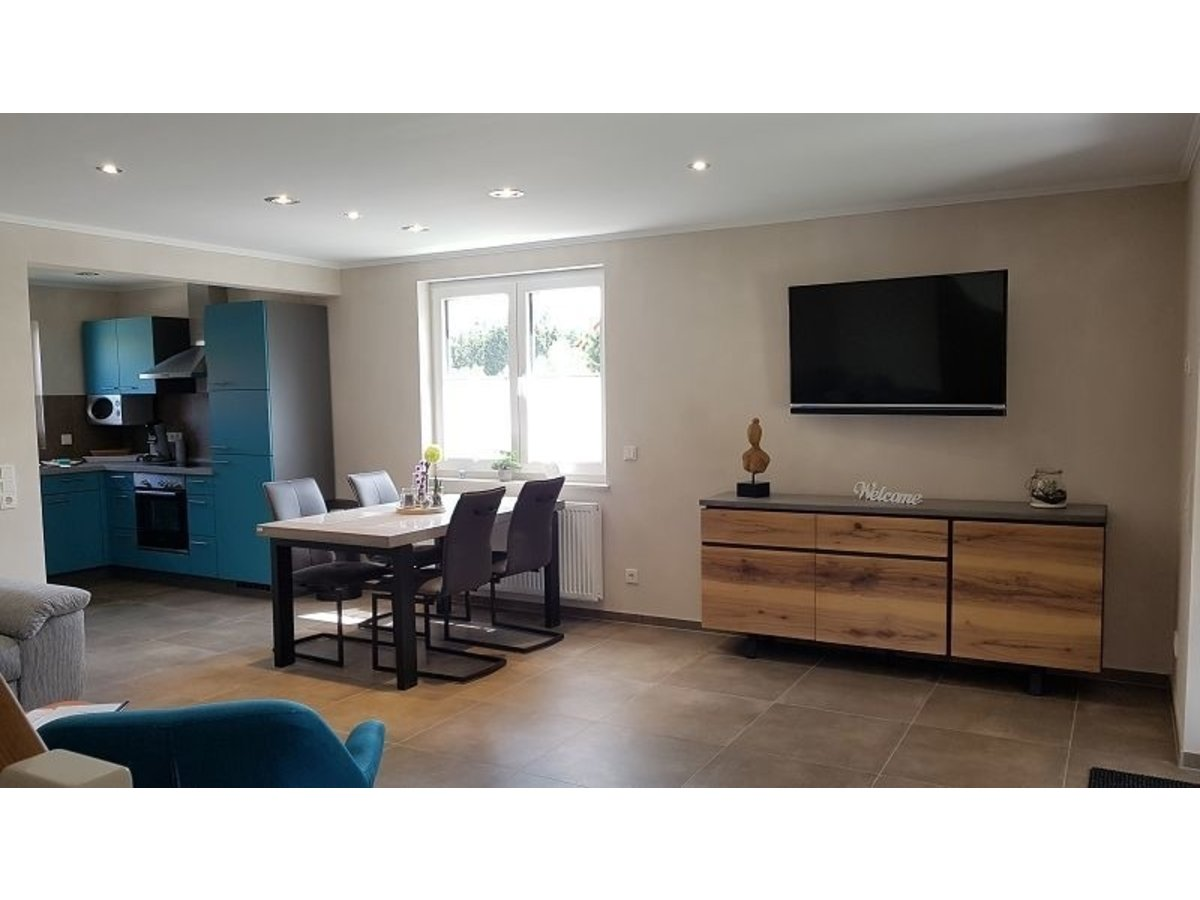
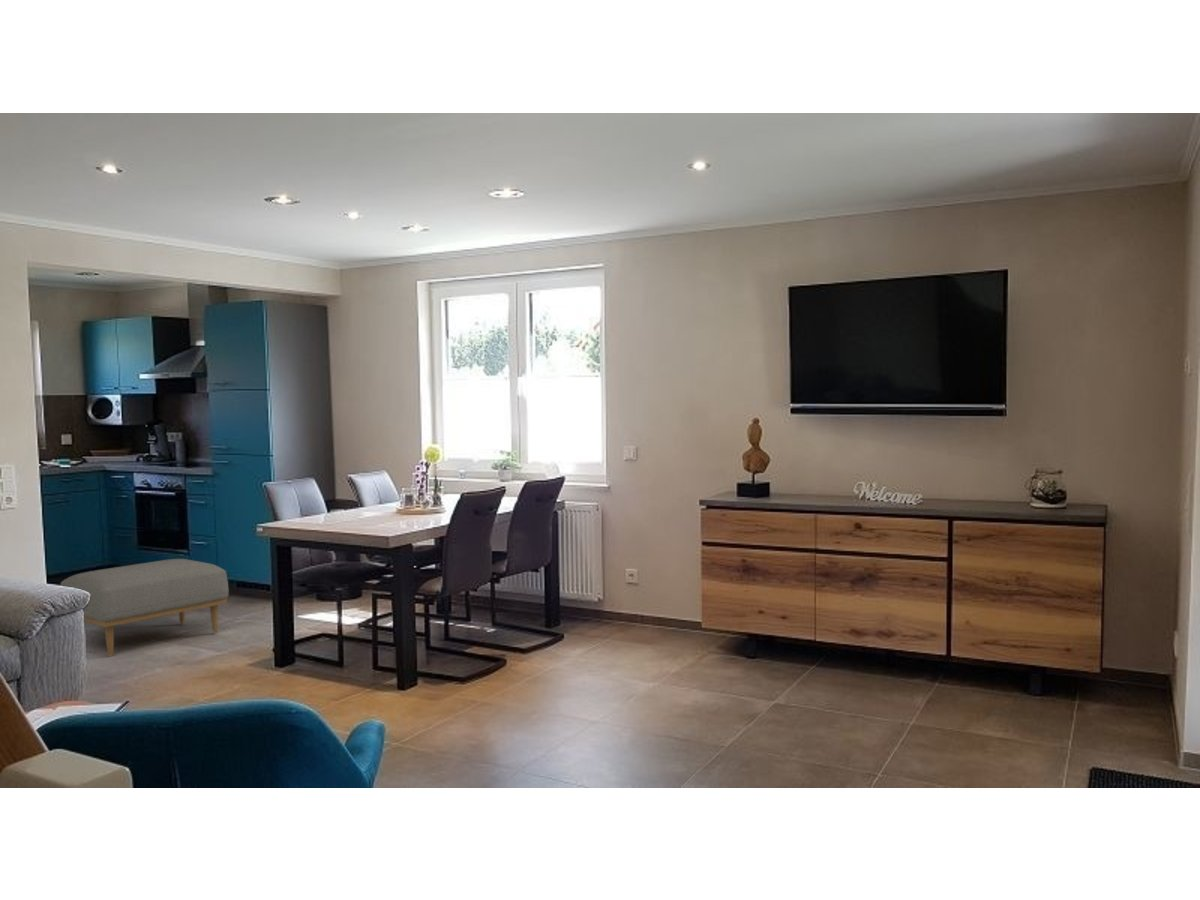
+ ottoman (146, 602)
